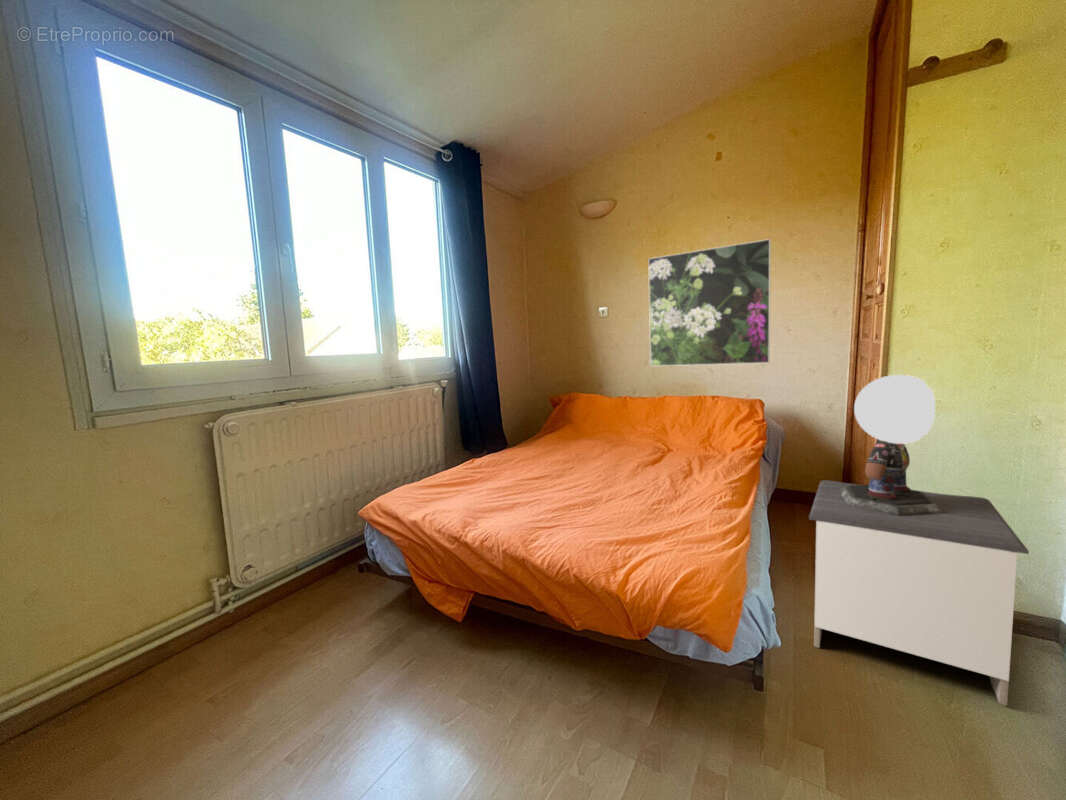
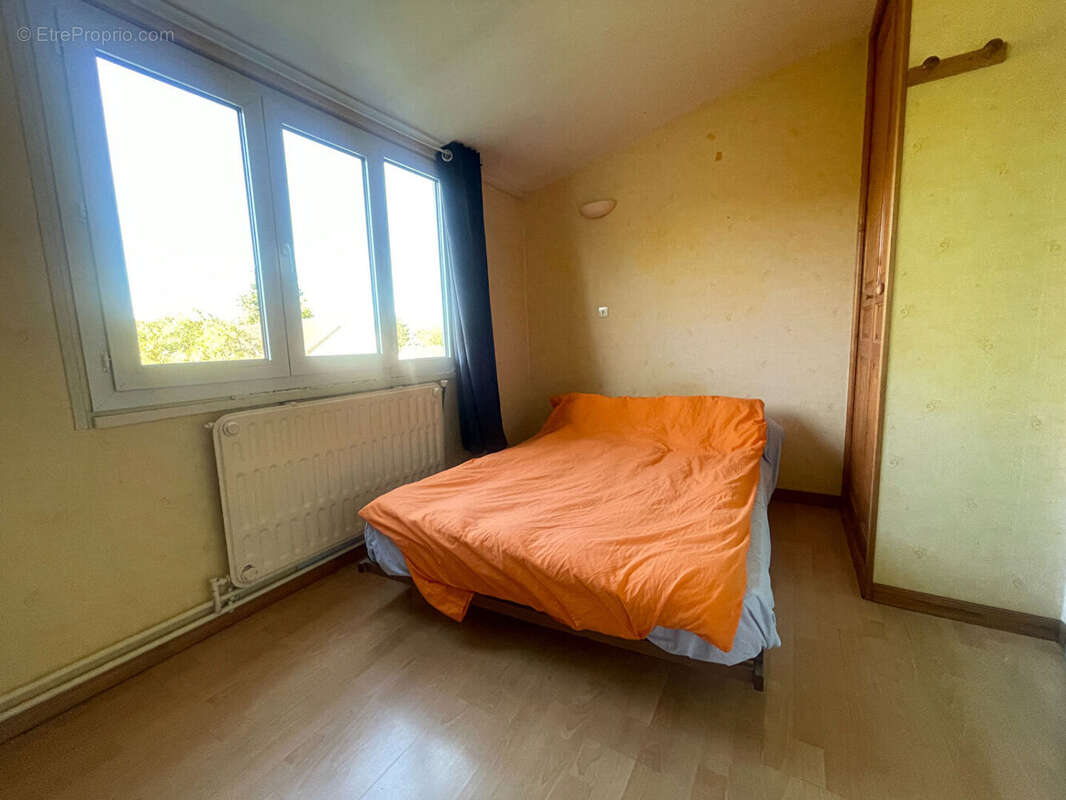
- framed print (705, 308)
- nightstand (898, 570)
- table lamp (889, 438)
